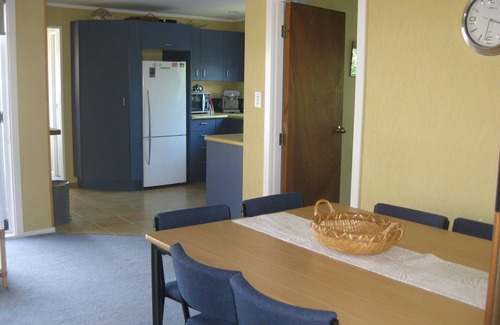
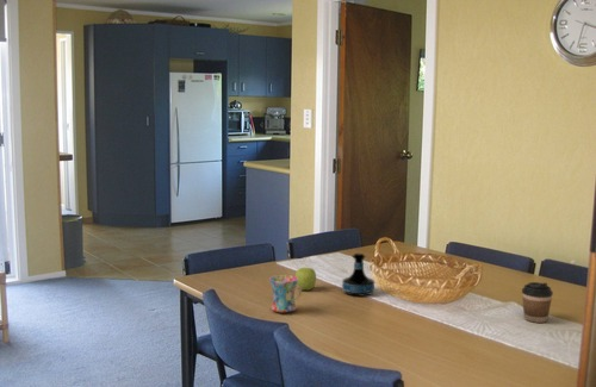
+ tequila bottle (358, 273)
+ mug (286, 294)
+ coffee cup (536, 300)
+ apple (305, 277)
